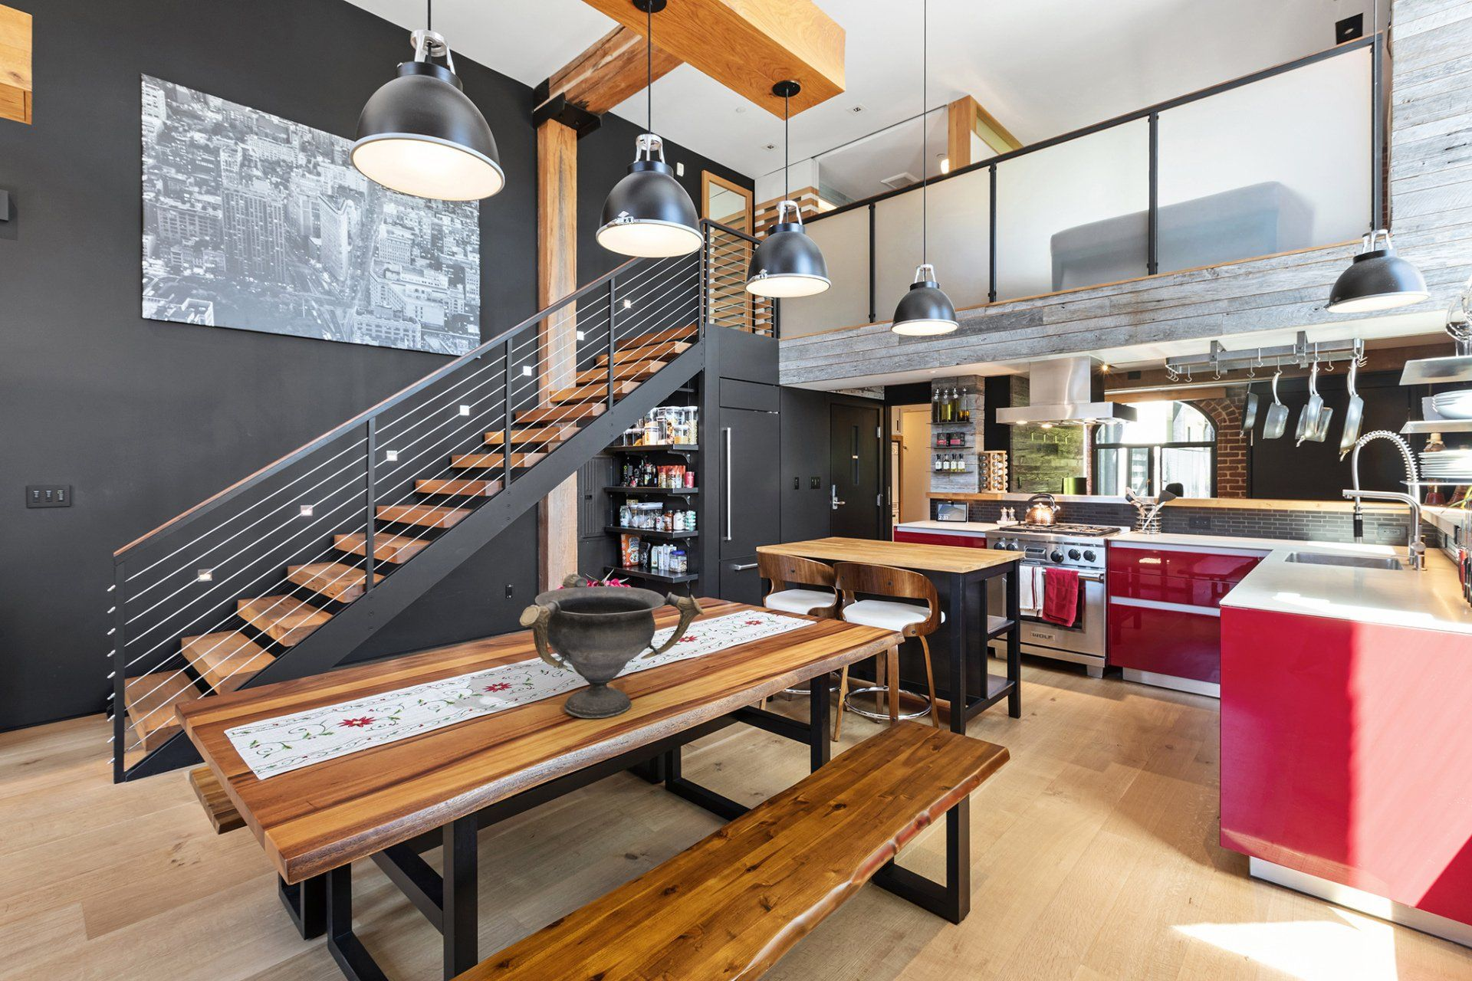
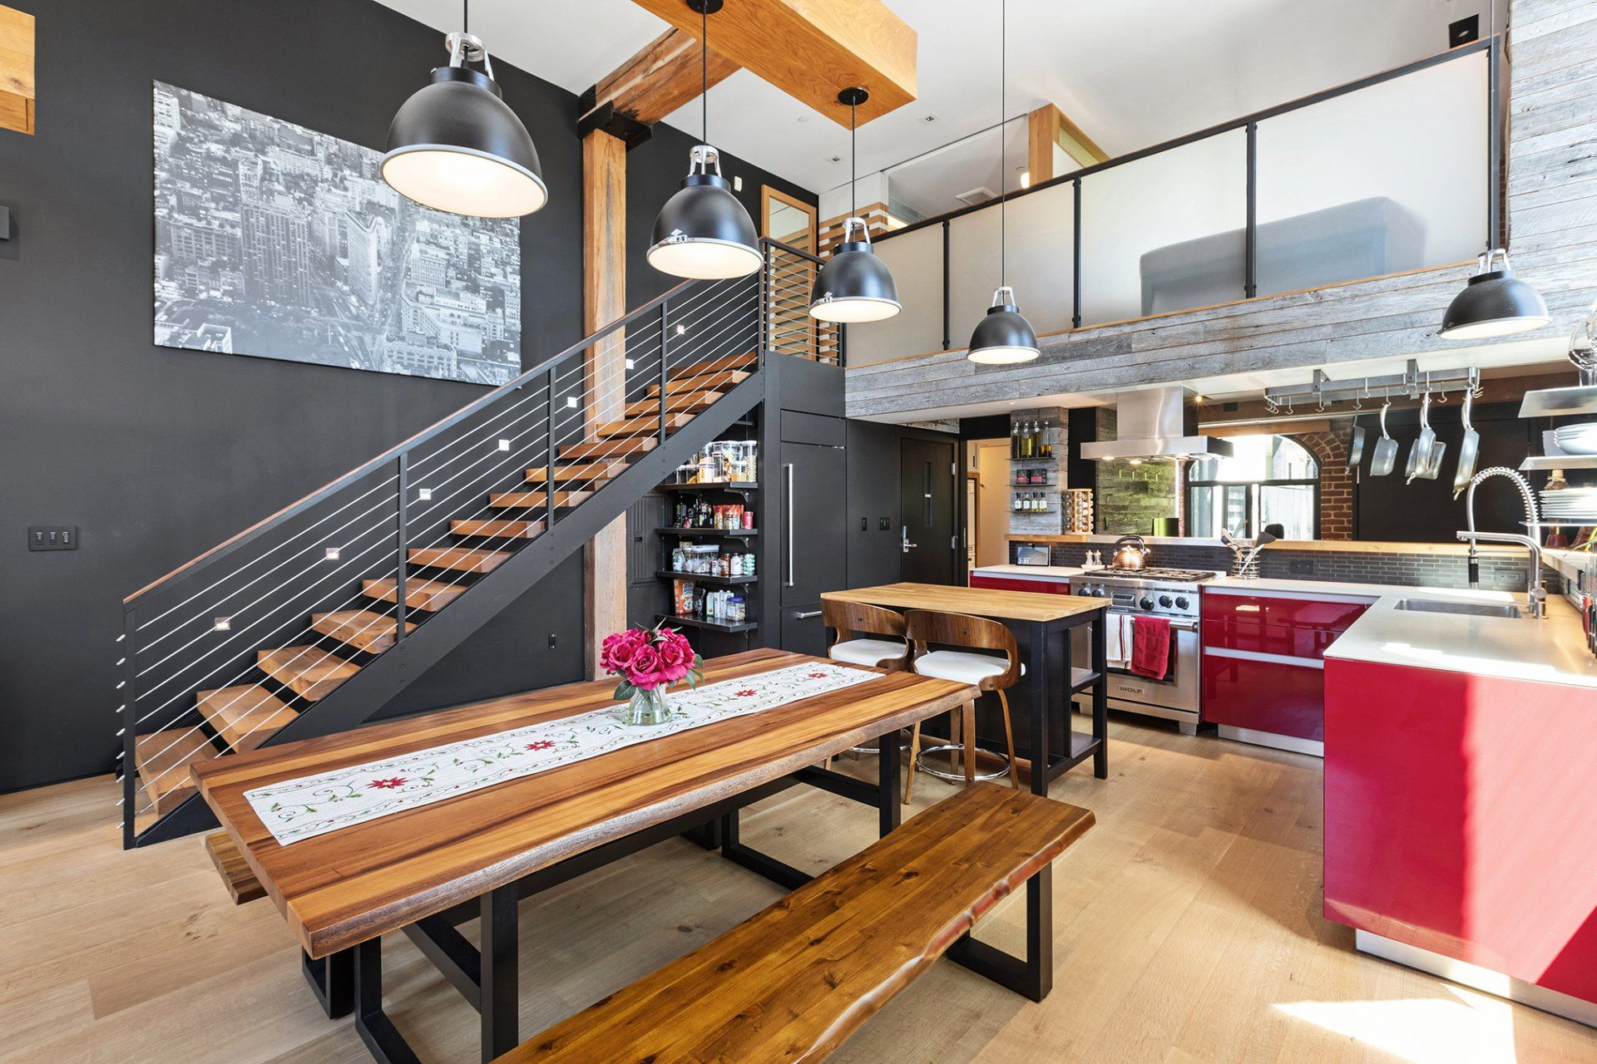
- decorative bowl (606, 643)
